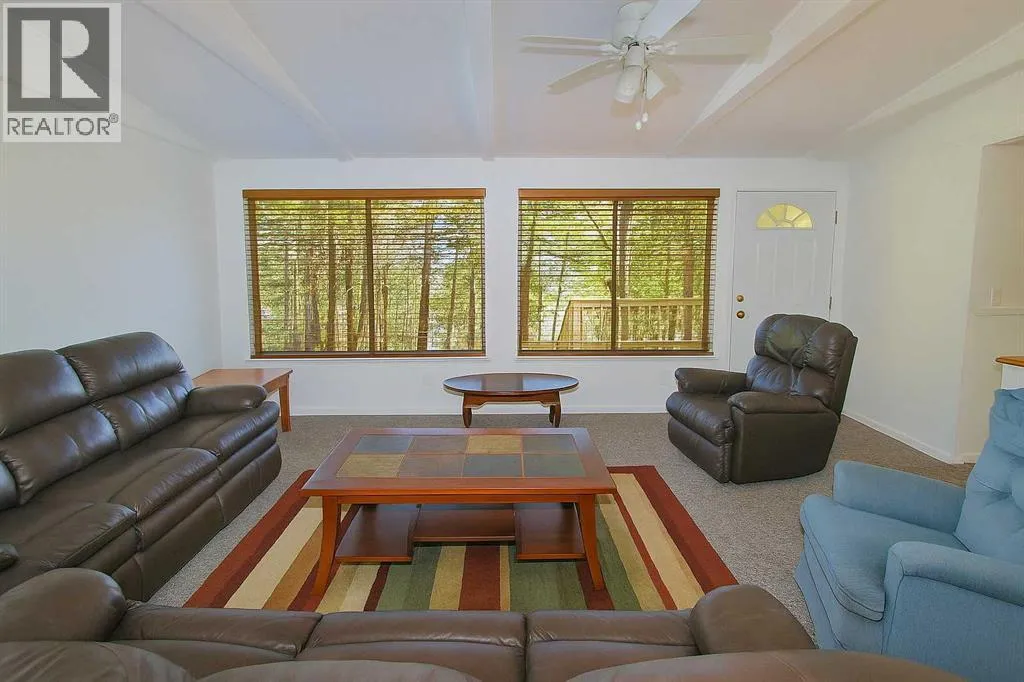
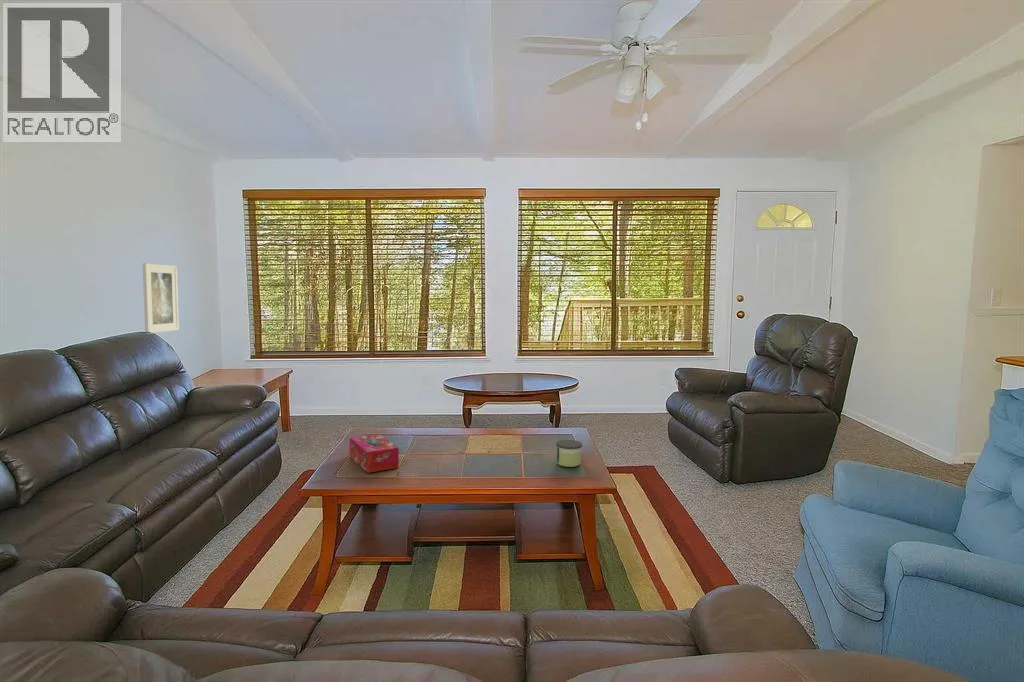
+ candle (568, 453)
+ tissue box (373, 452)
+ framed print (161, 298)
